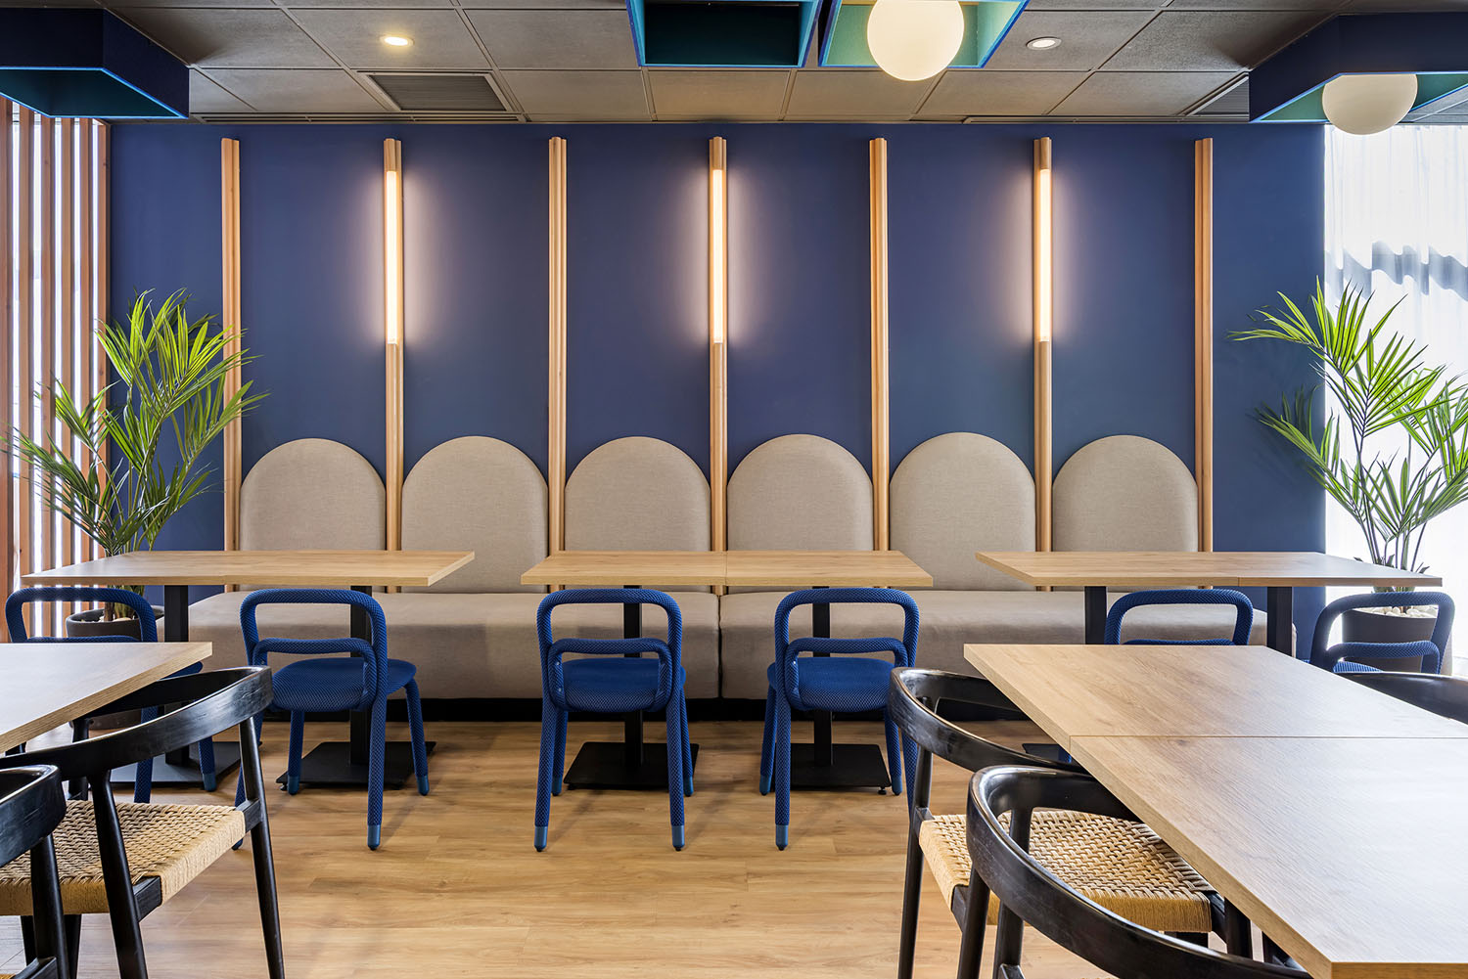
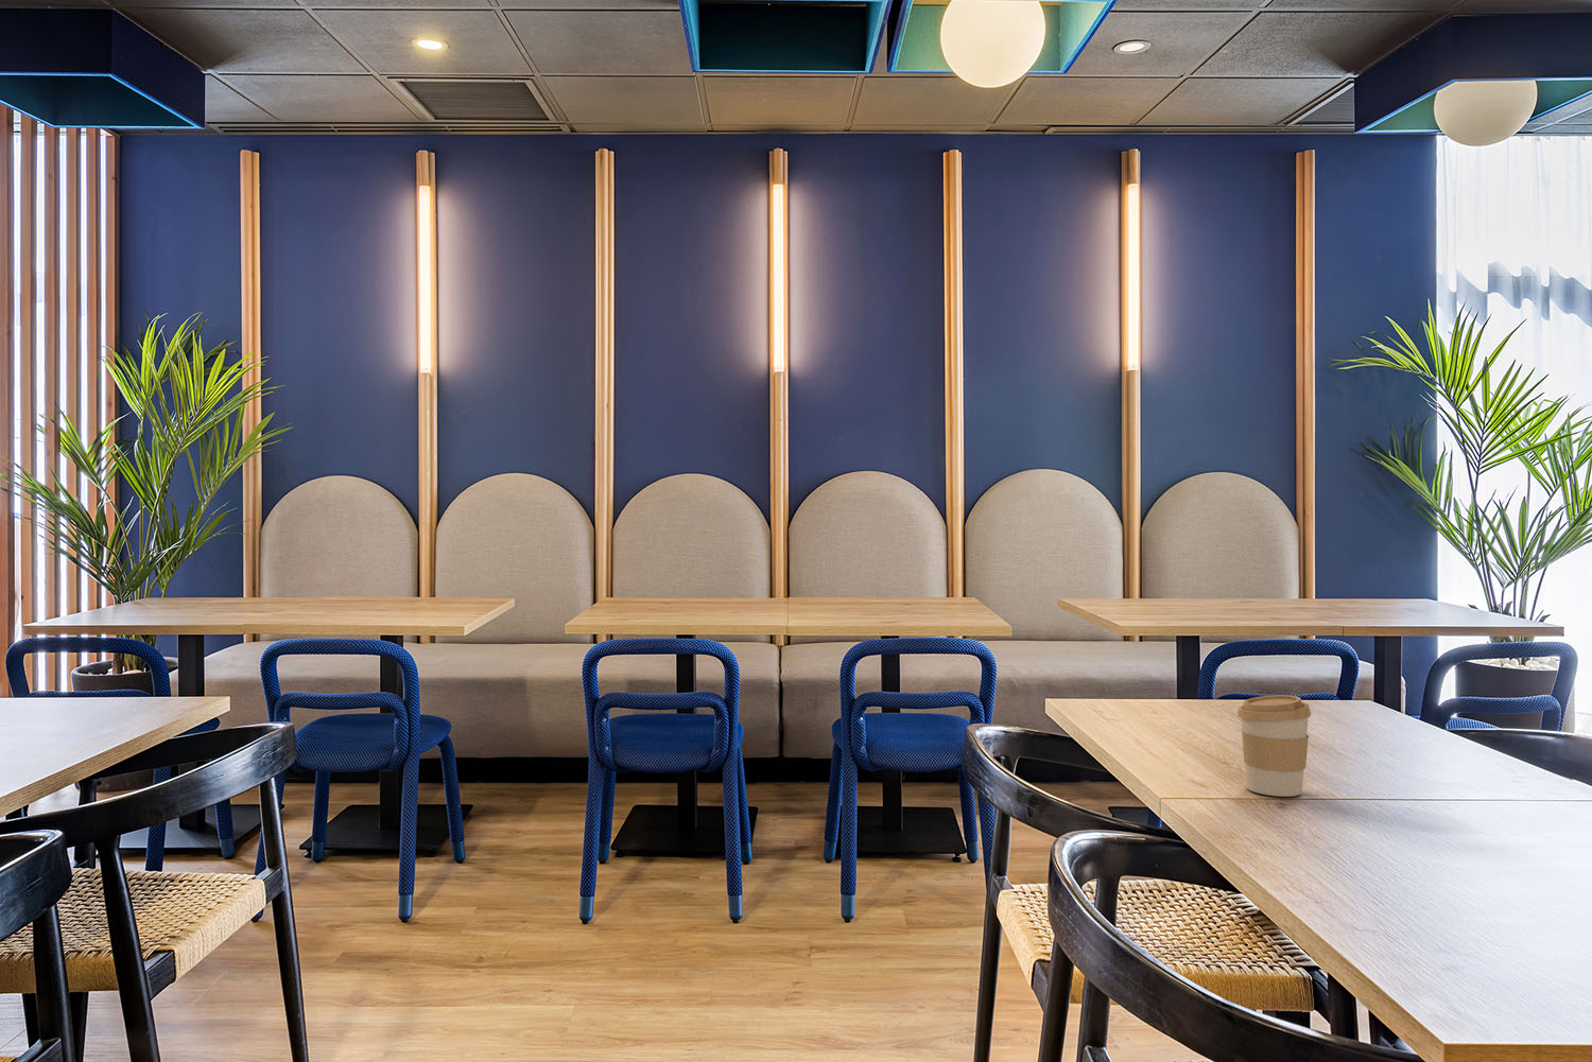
+ coffee cup (1273, 743)
